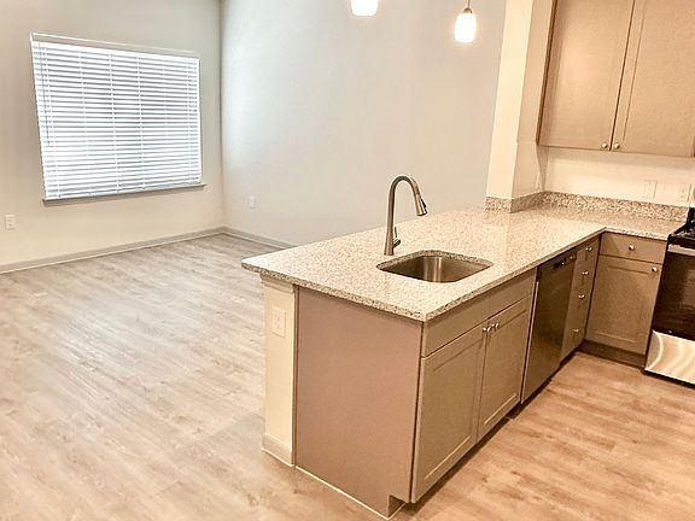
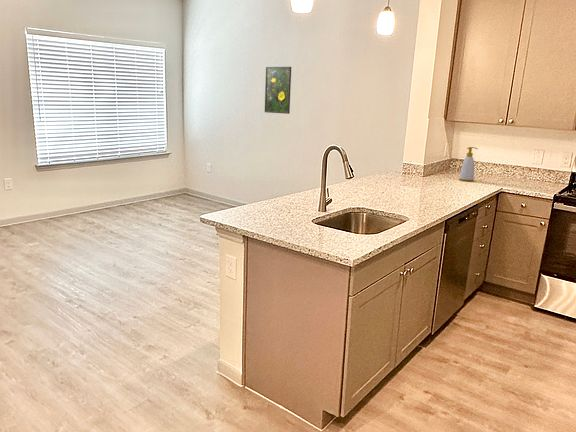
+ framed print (277, 90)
+ soap bottle (468, 163)
